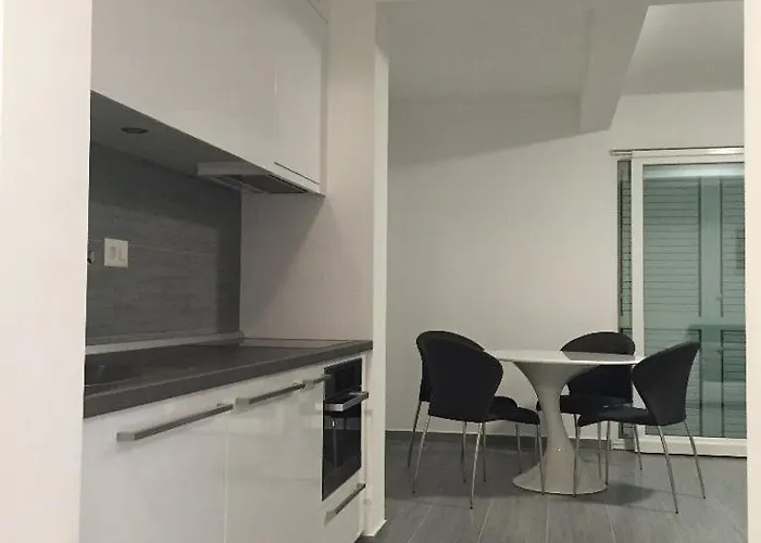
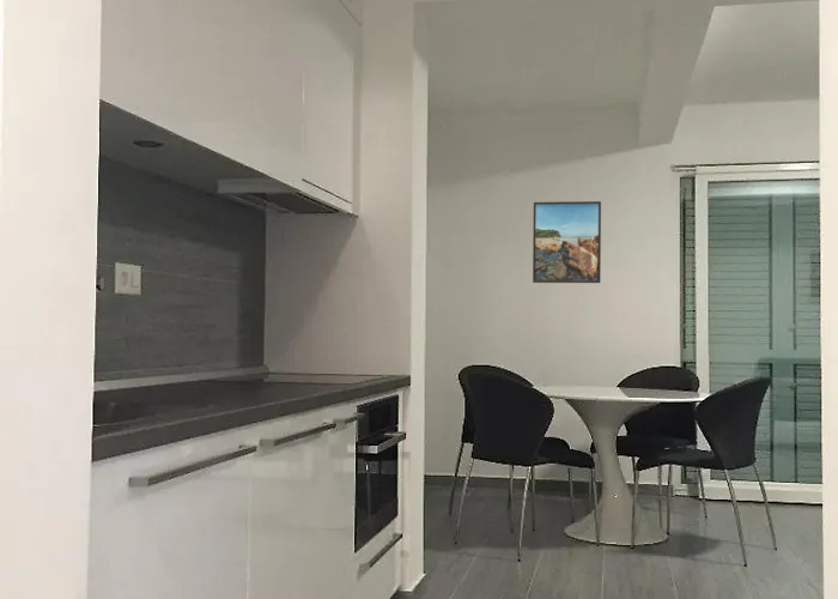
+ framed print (566, 242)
